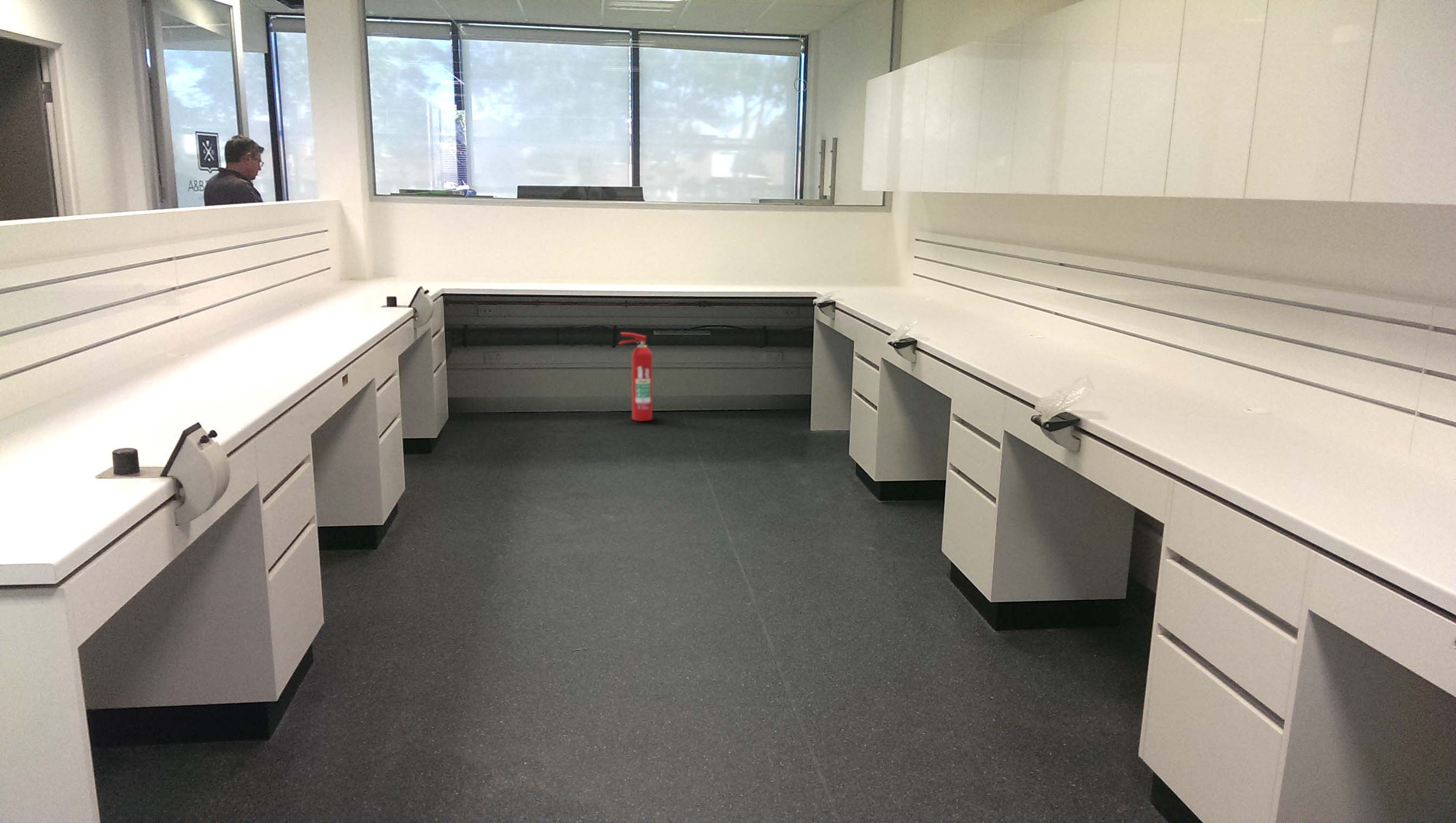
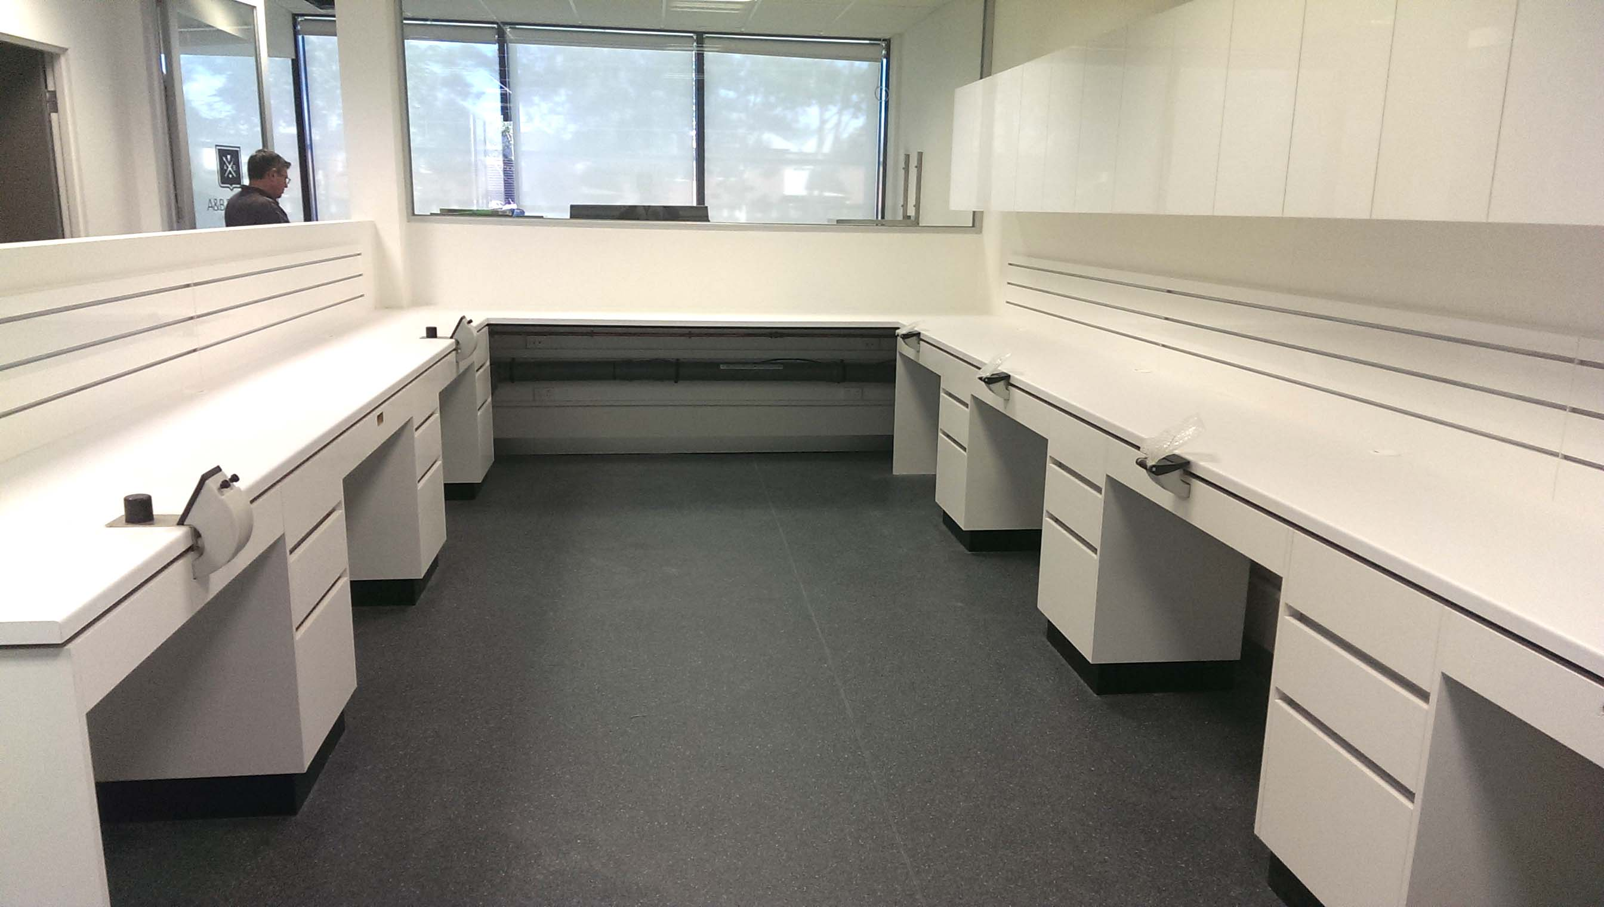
- fire extinguisher (635, 376)
